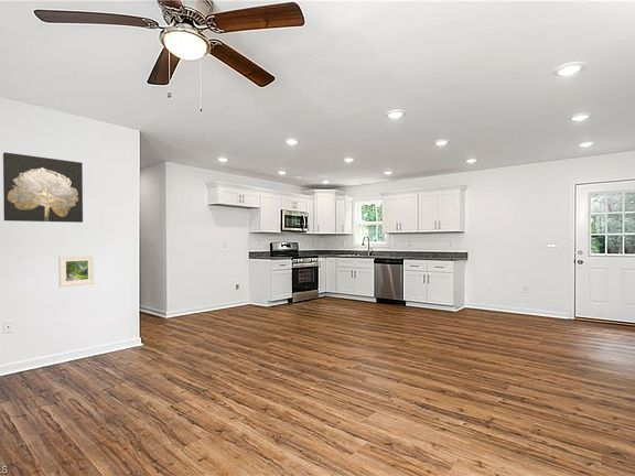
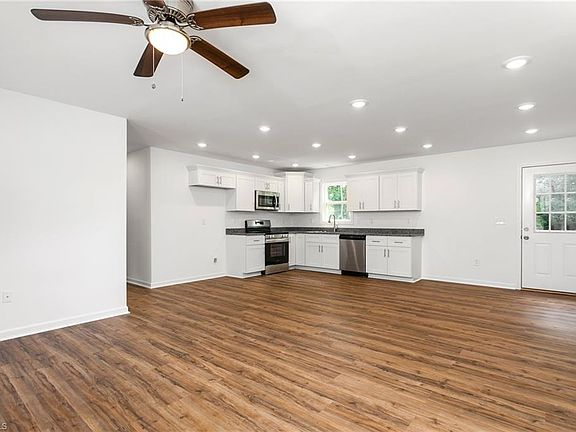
- wall art (45, 190)
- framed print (76, 270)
